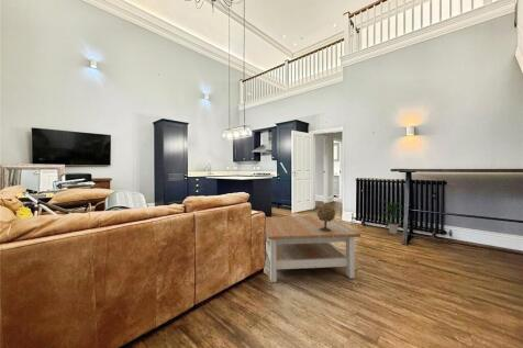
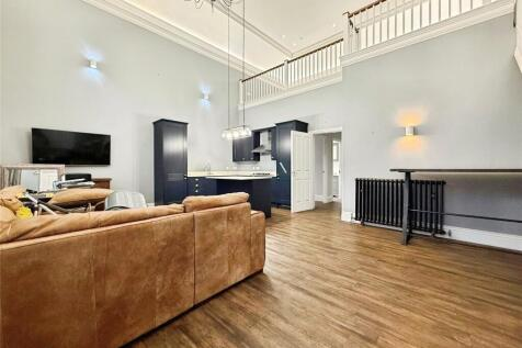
- decorative sculpture (326, 215)
- indoor plant (392, 215)
- coffee table (302, 244)
